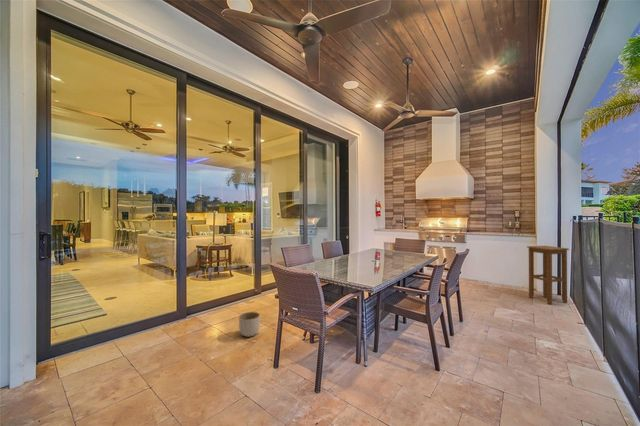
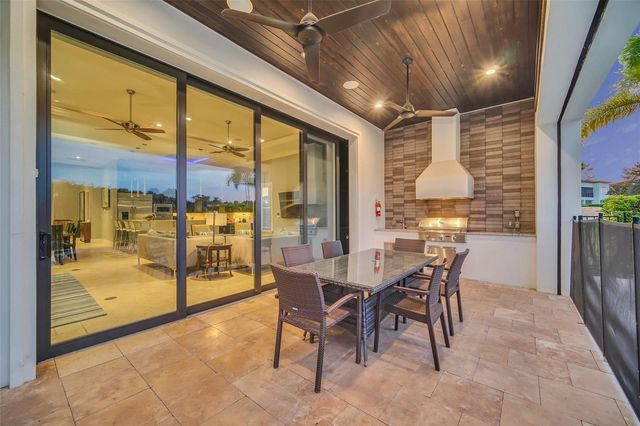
- planter (249, 324)
- stool (547, 273)
